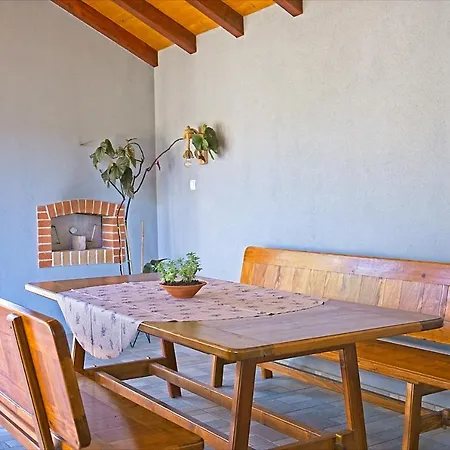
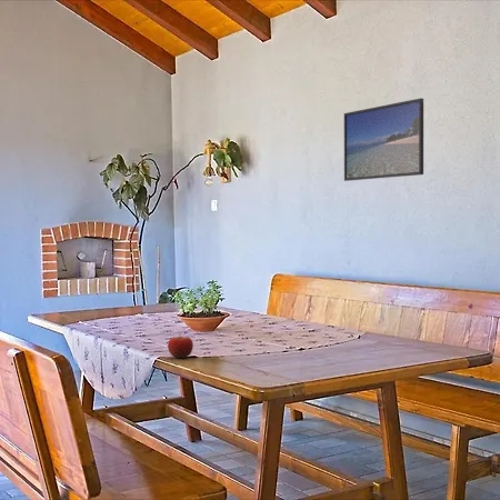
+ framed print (381, 141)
+ fruit (180, 344)
